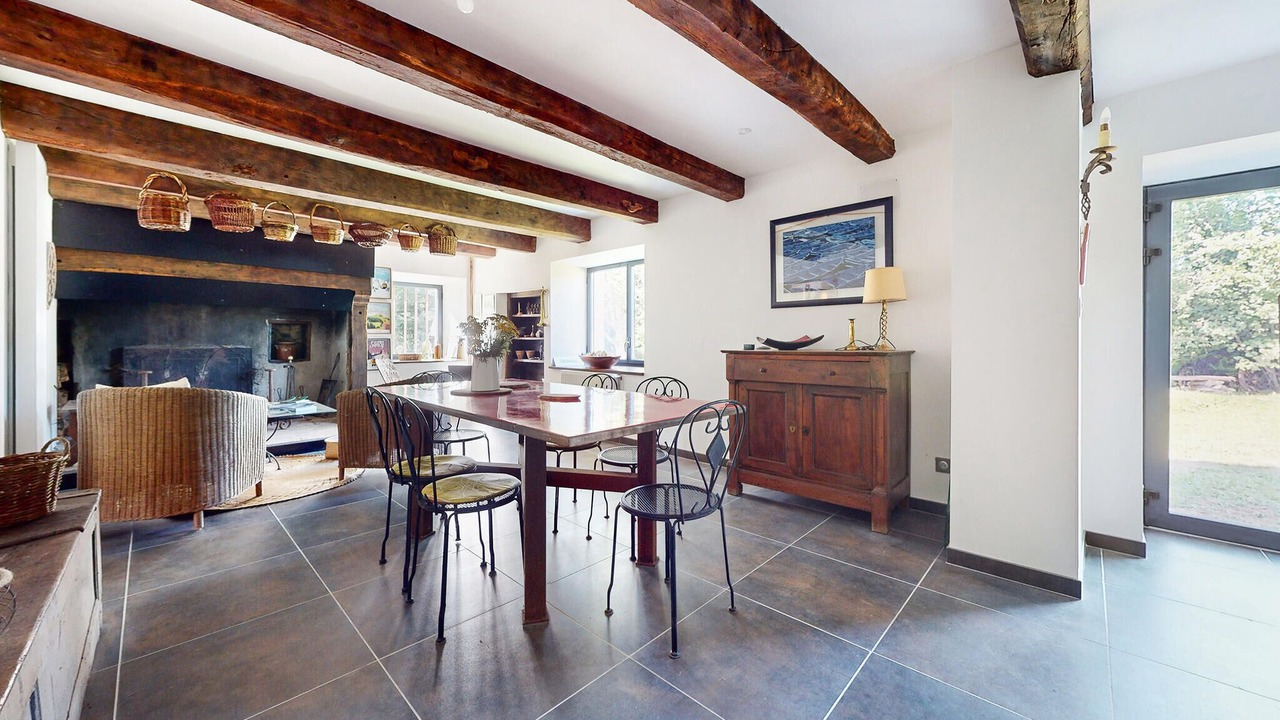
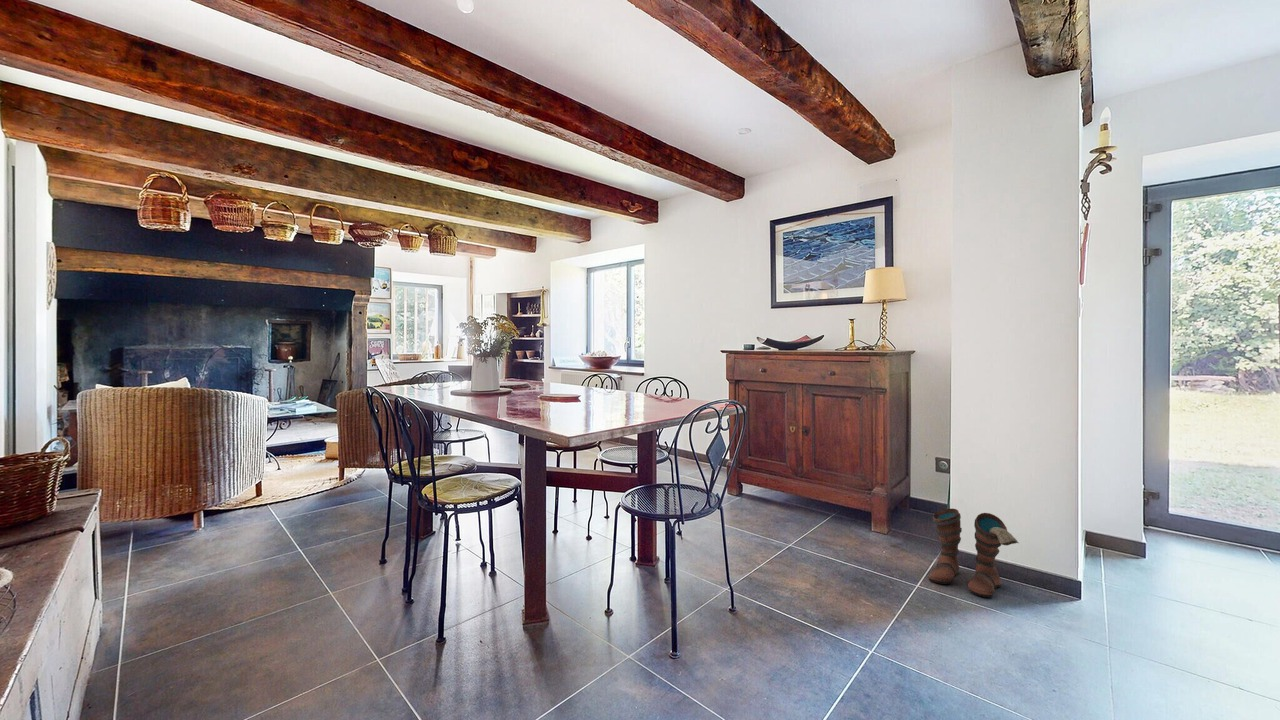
+ boots (975, 546)
